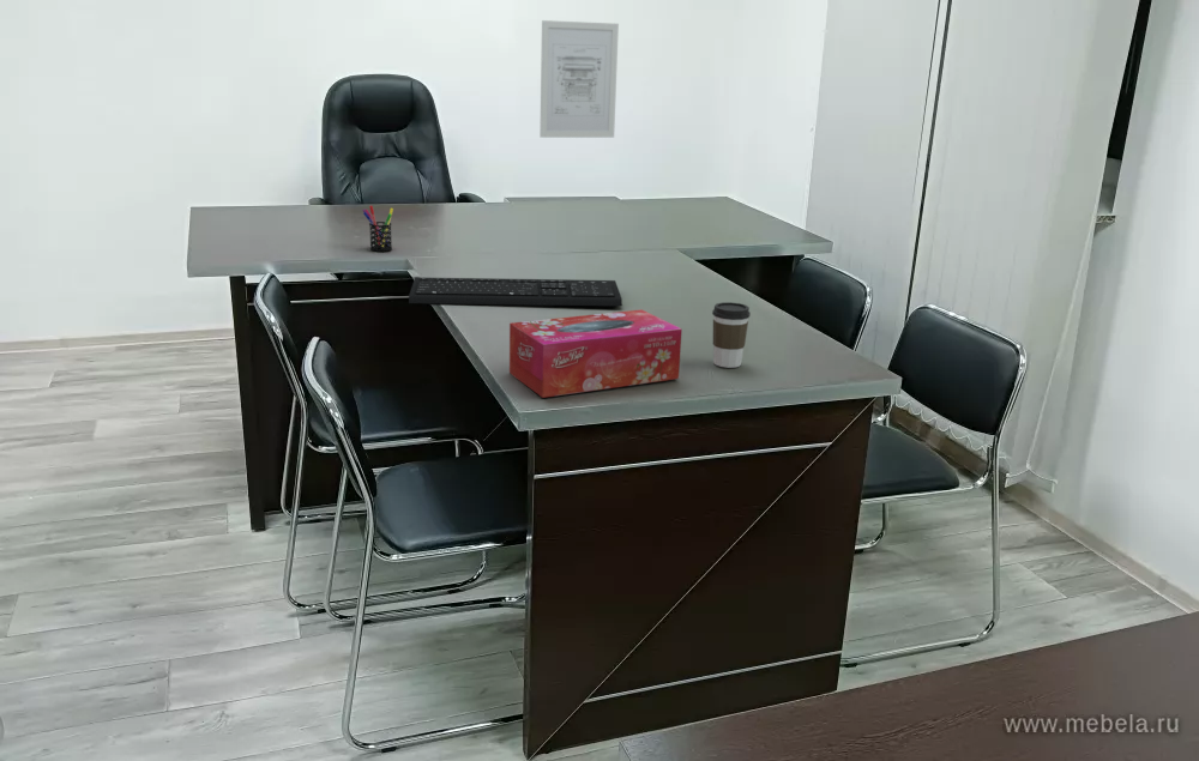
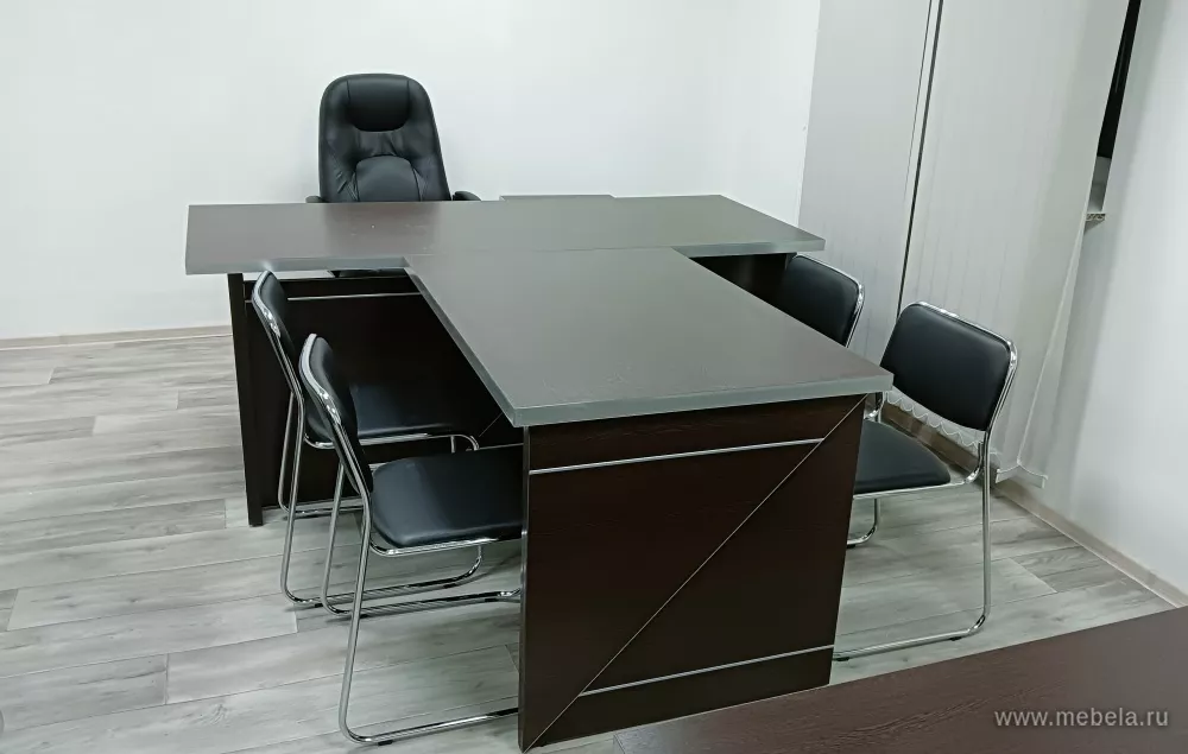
- keyboard (516, 290)
- tissue box (595, 350)
- pen holder (380, 227)
- coffee cup (729, 334)
- wall art (578, 80)
